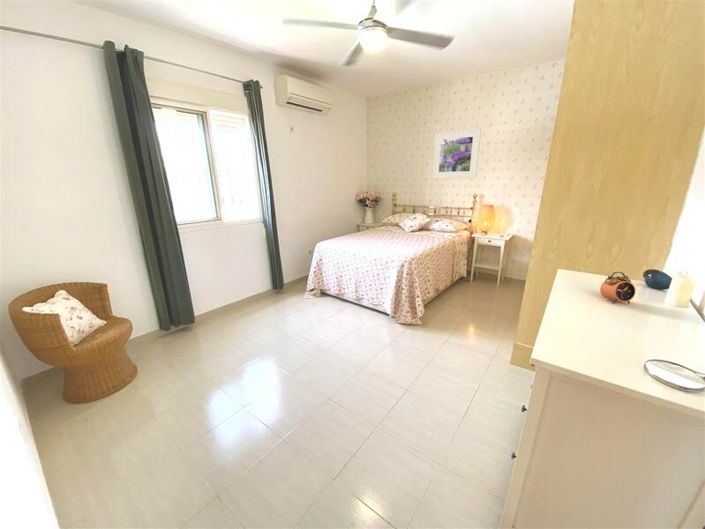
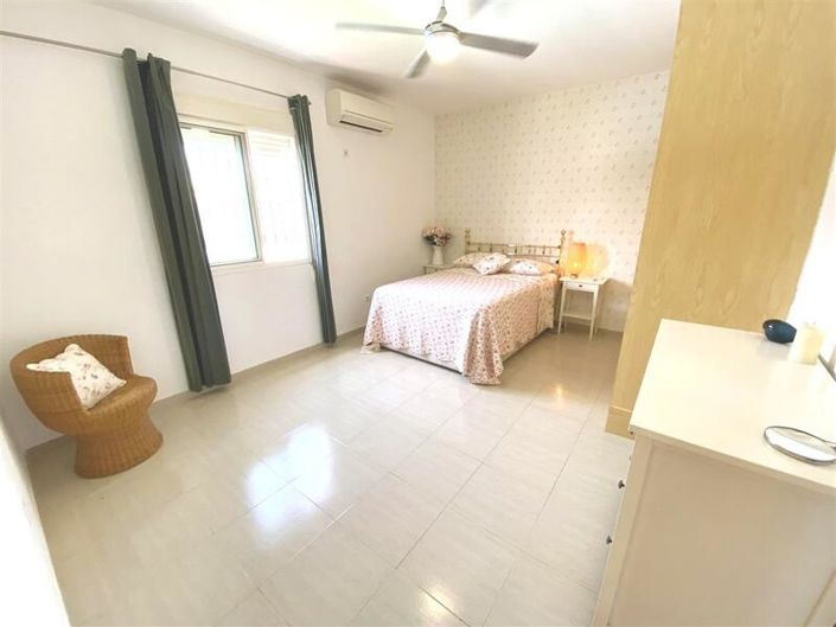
- alarm clock (618, 287)
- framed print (455, 155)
